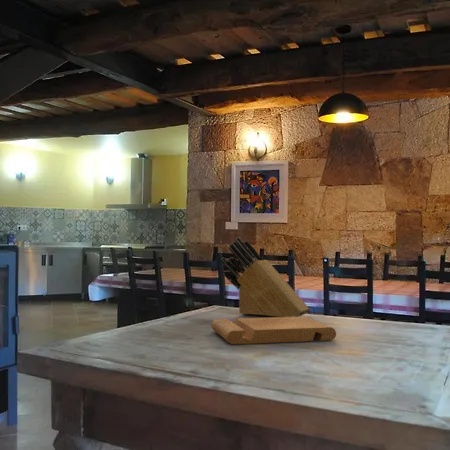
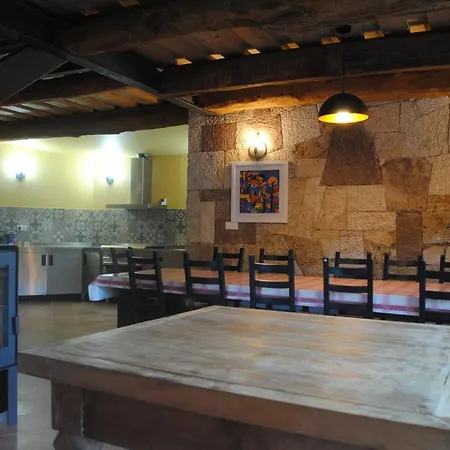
- knife block (263, 276)
- cutting board (271, 329)
